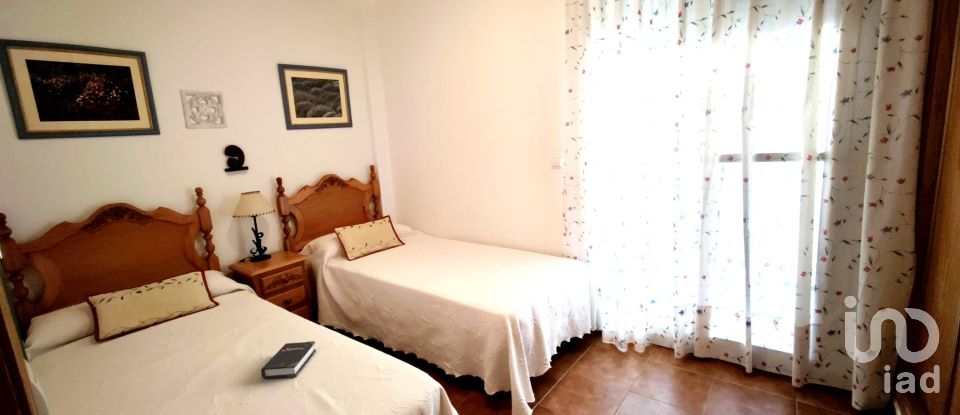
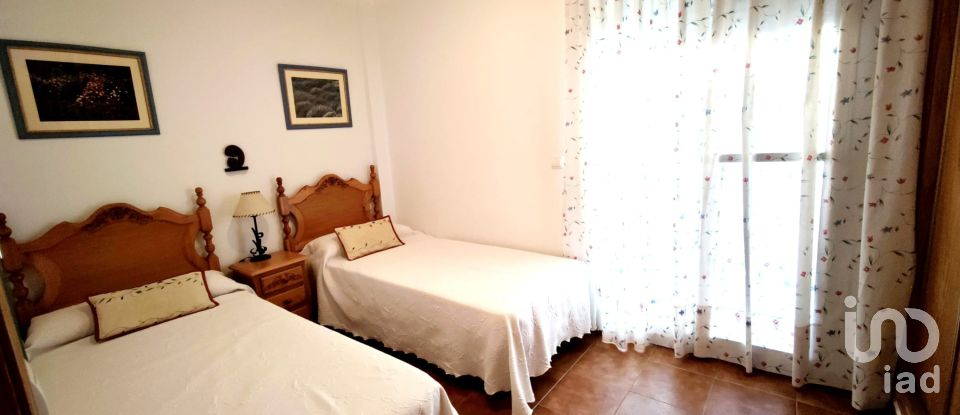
- wall ornament (204, 110)
- hardback book (290, 359)
